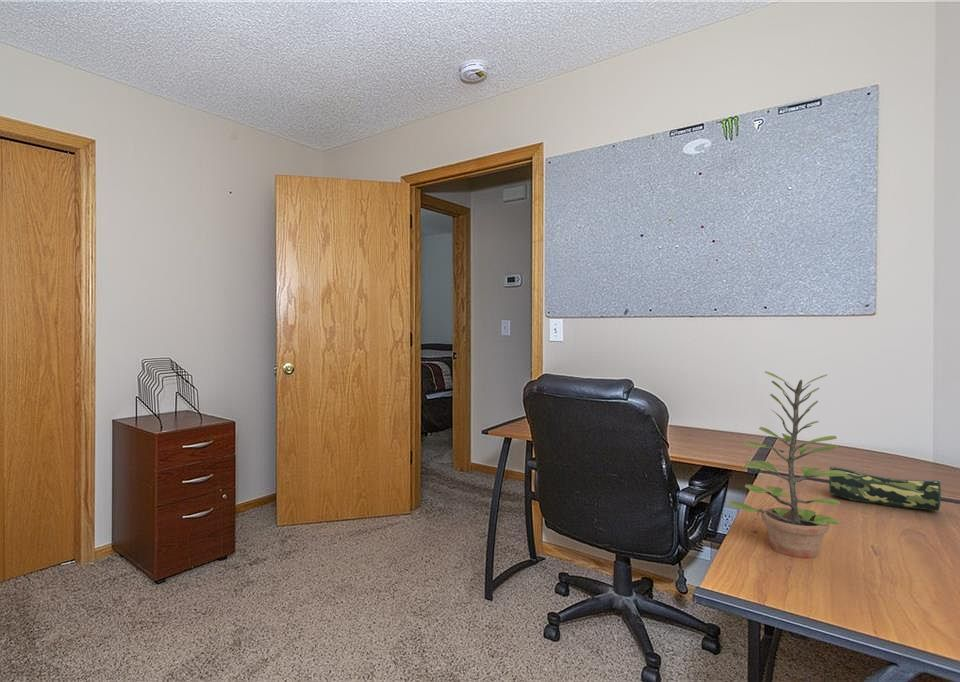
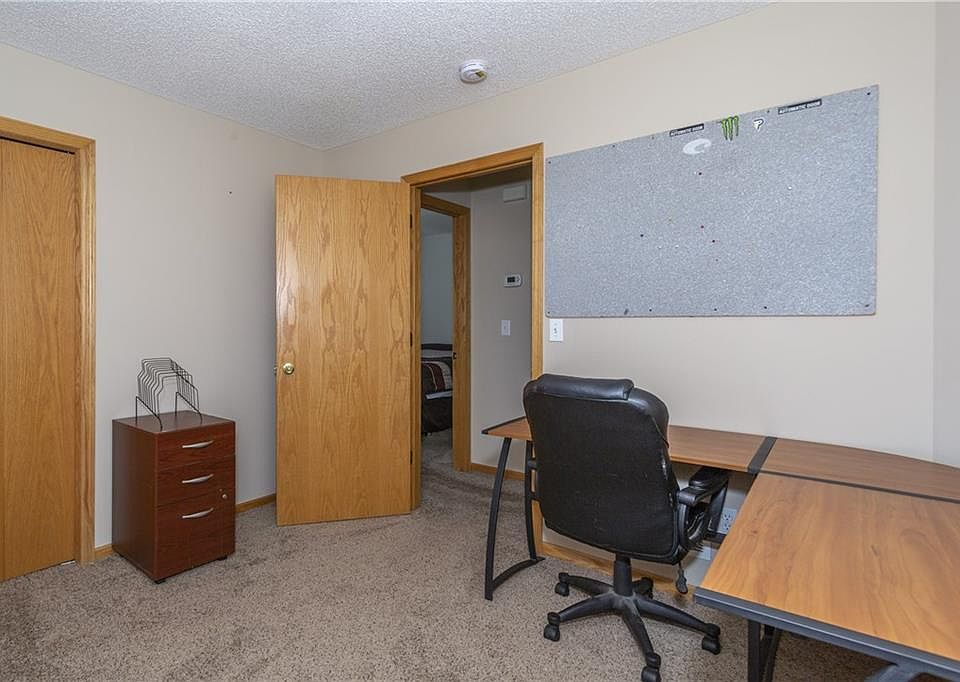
- plant (784, 459)
- pencil case (884, 488)
